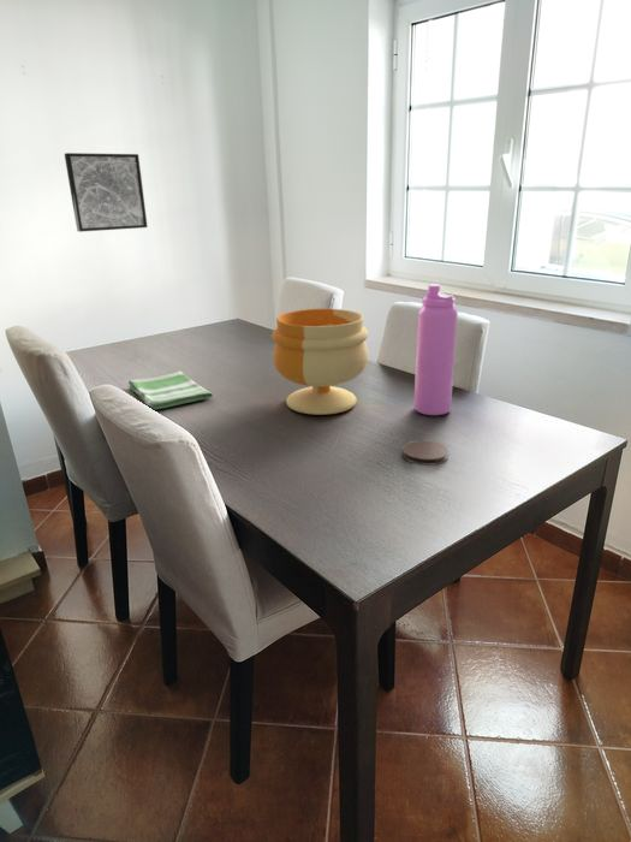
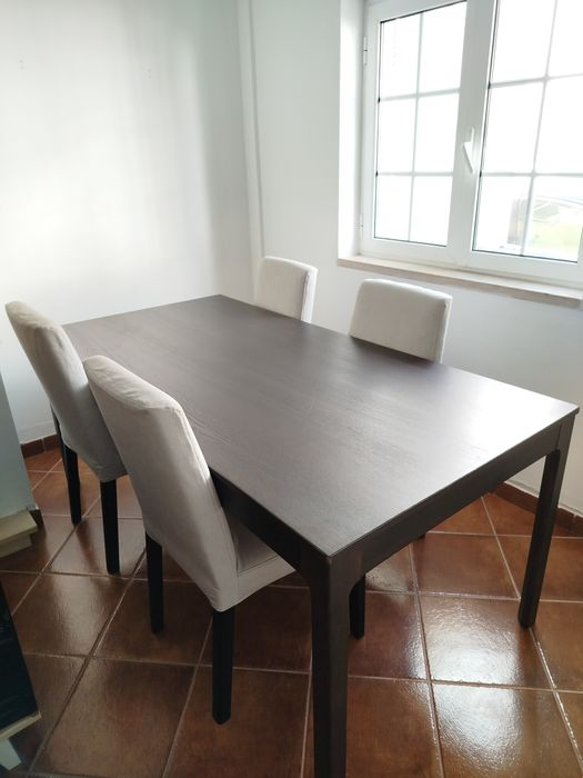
- footed bowl (320, 361)
- water bottle (435, 349)
- coaster (424, 451)
- wall art (107, 192)
- dish towel (167, 389)
